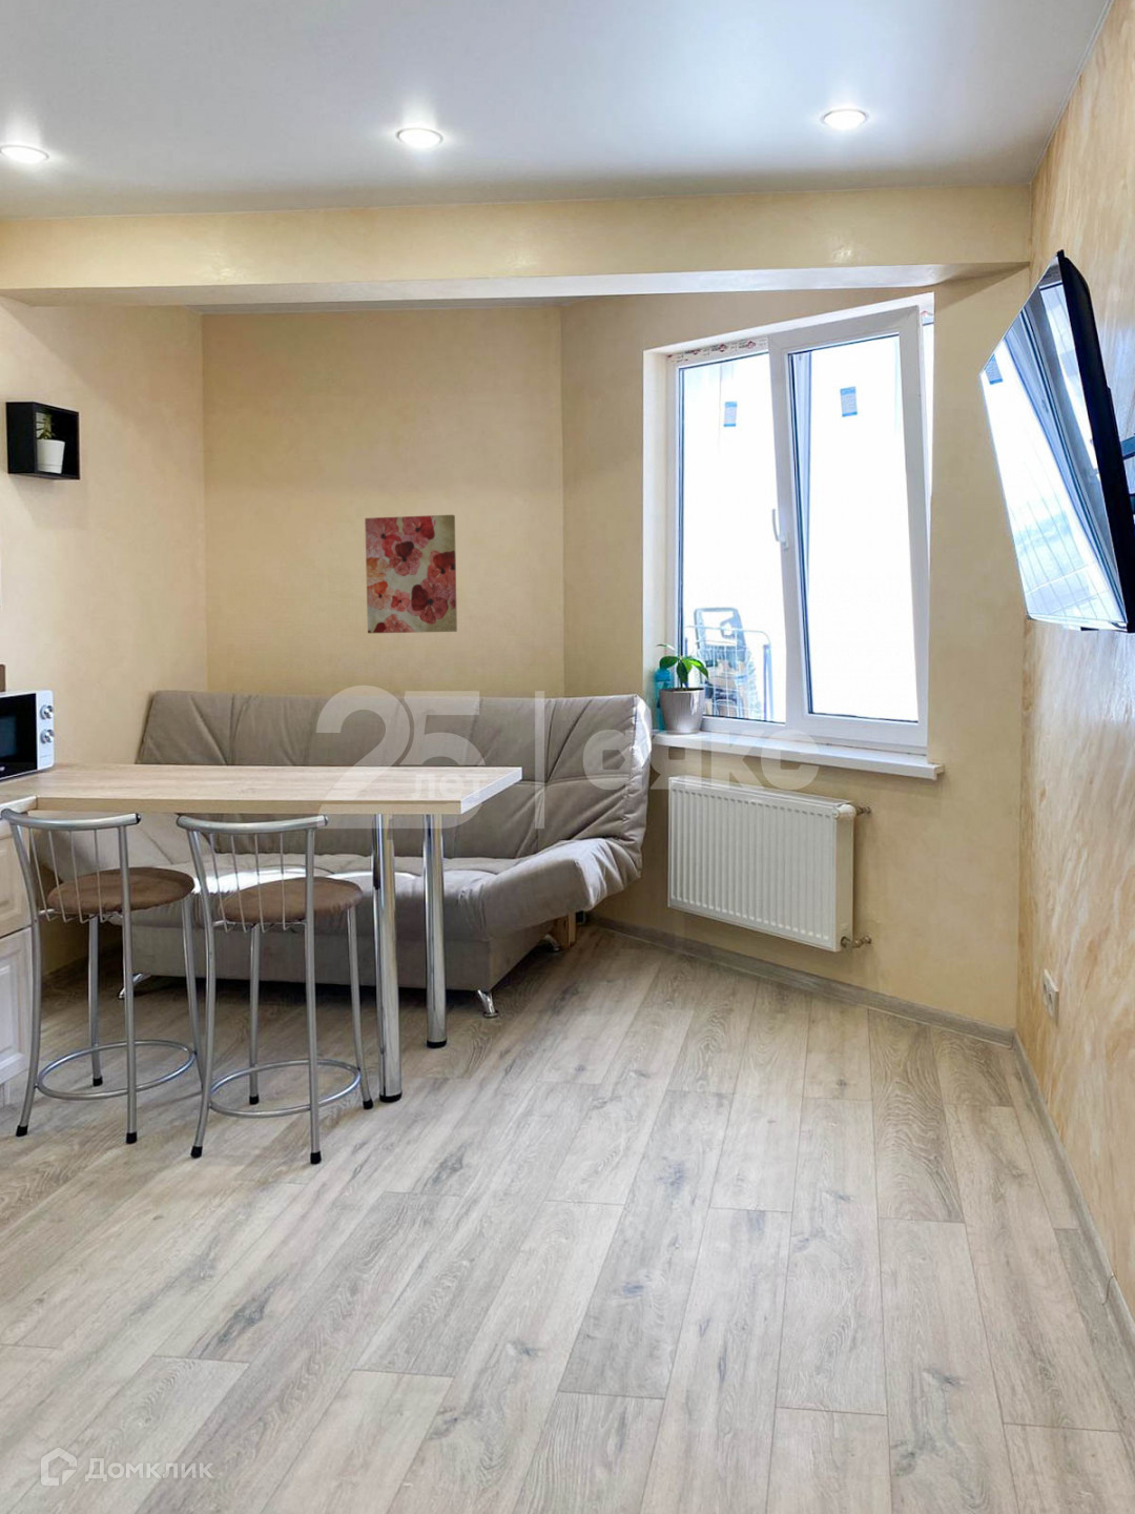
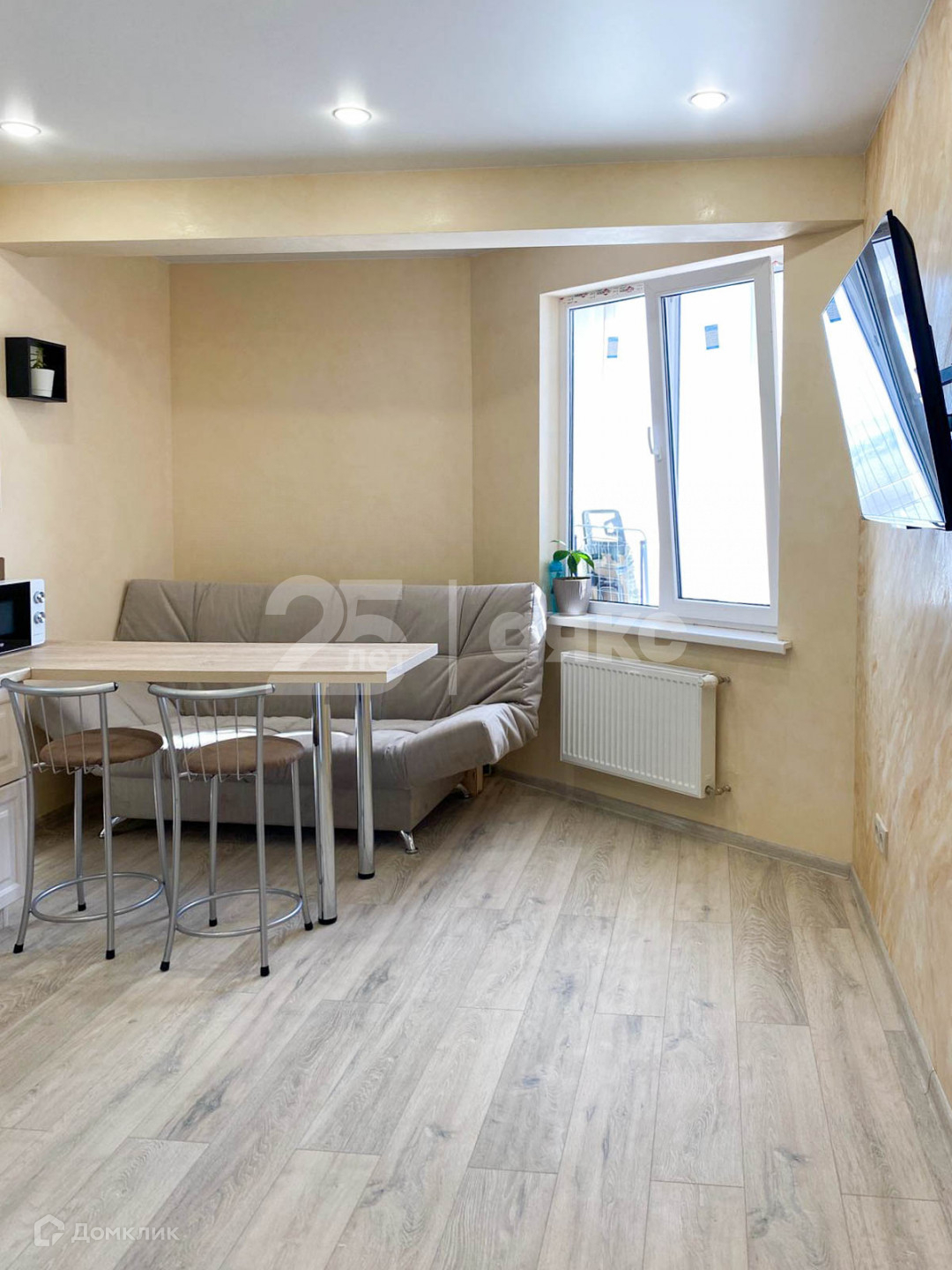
- wall art (411, 575)
